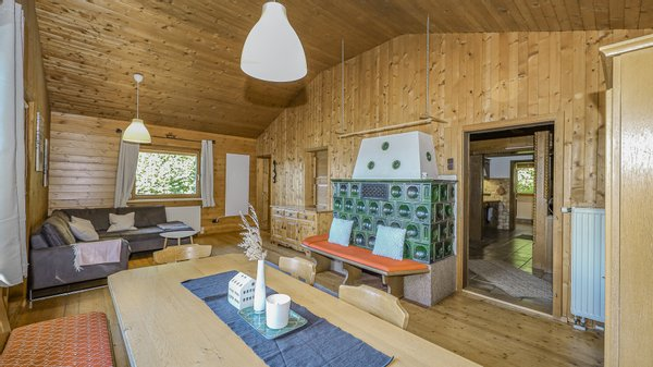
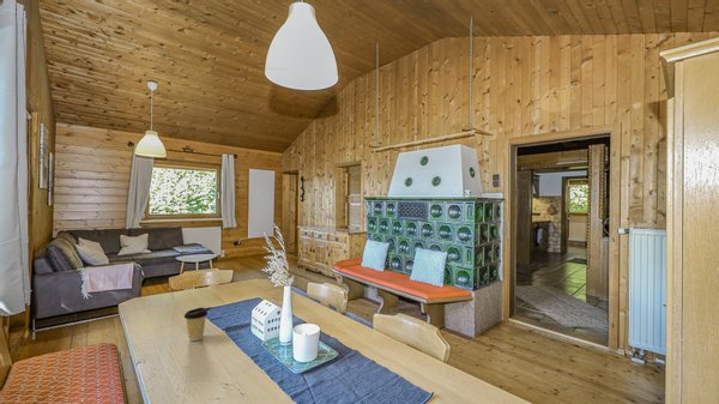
+ coffee cup (195, 324)
